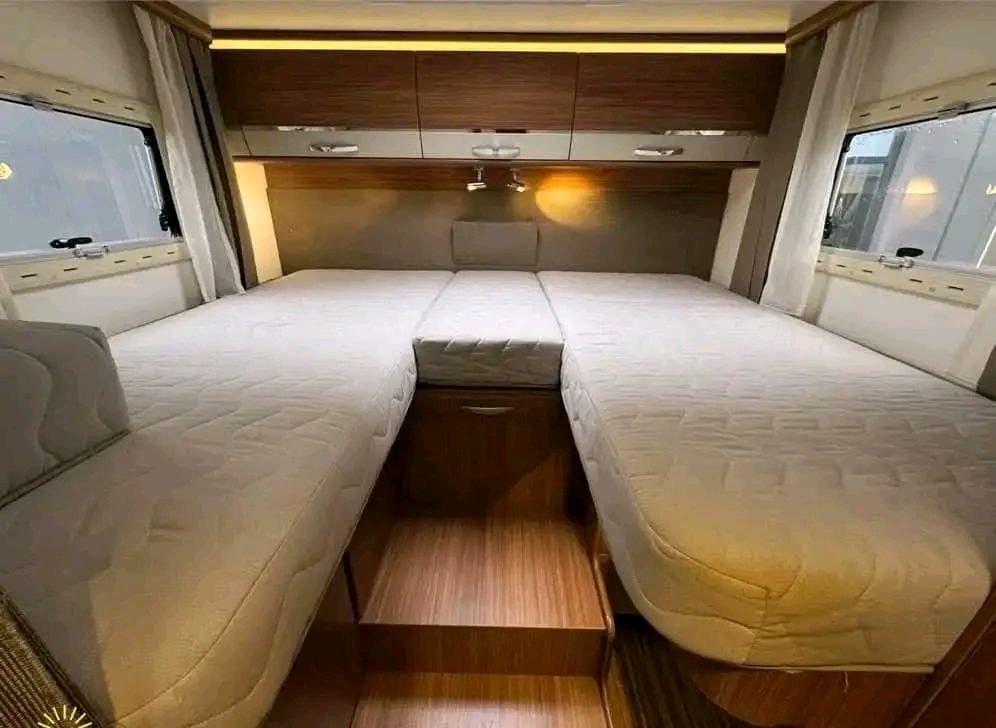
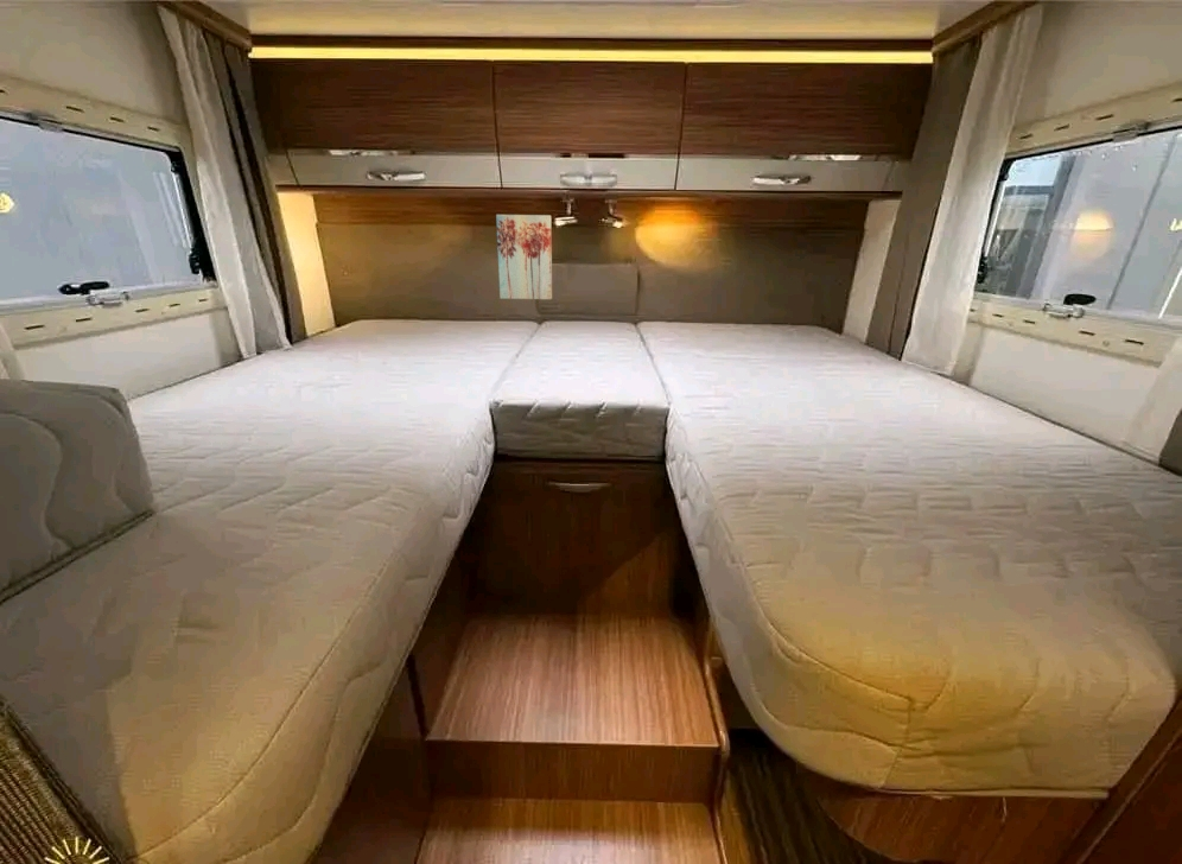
+ wall art (525, 258)
